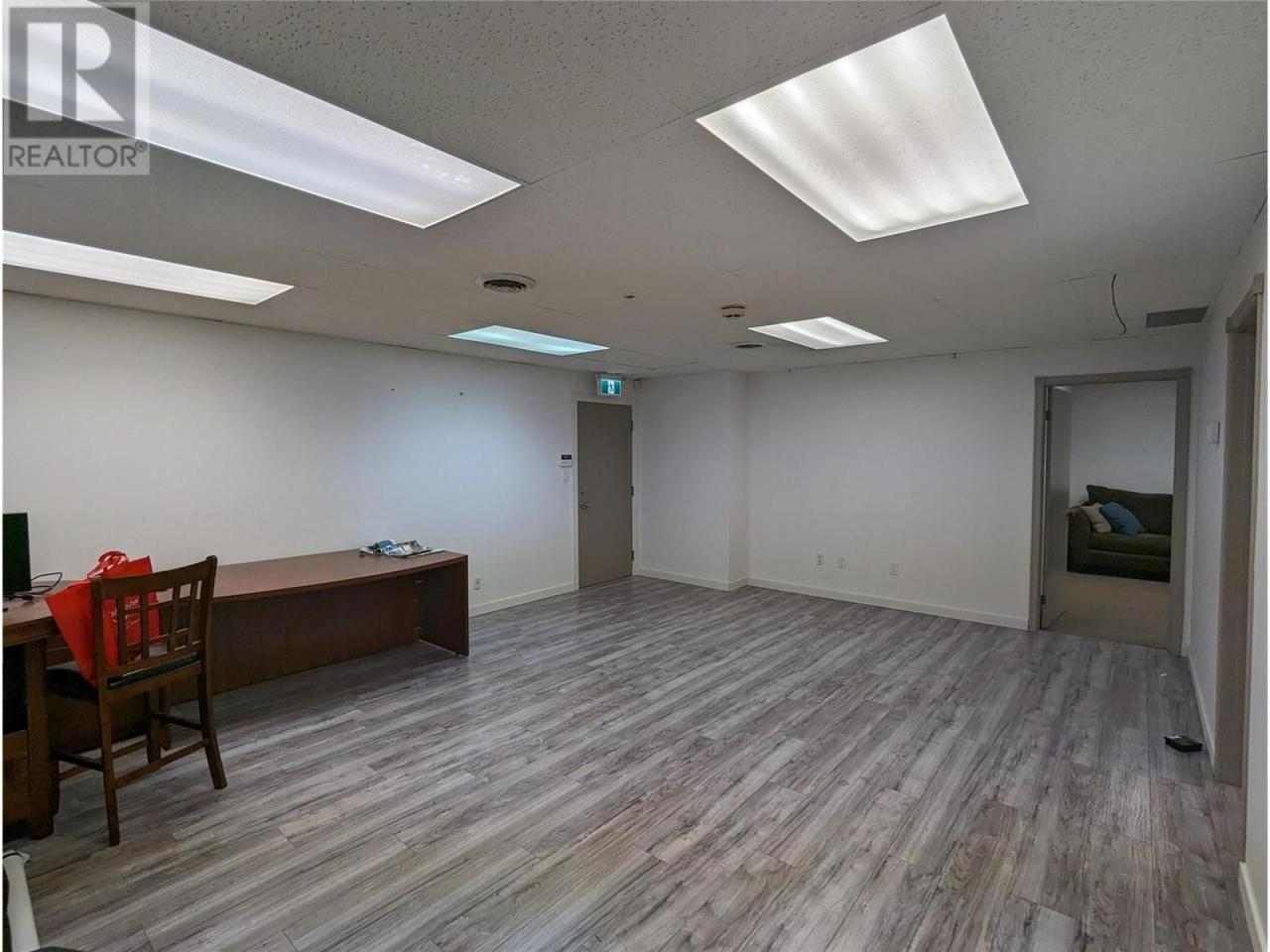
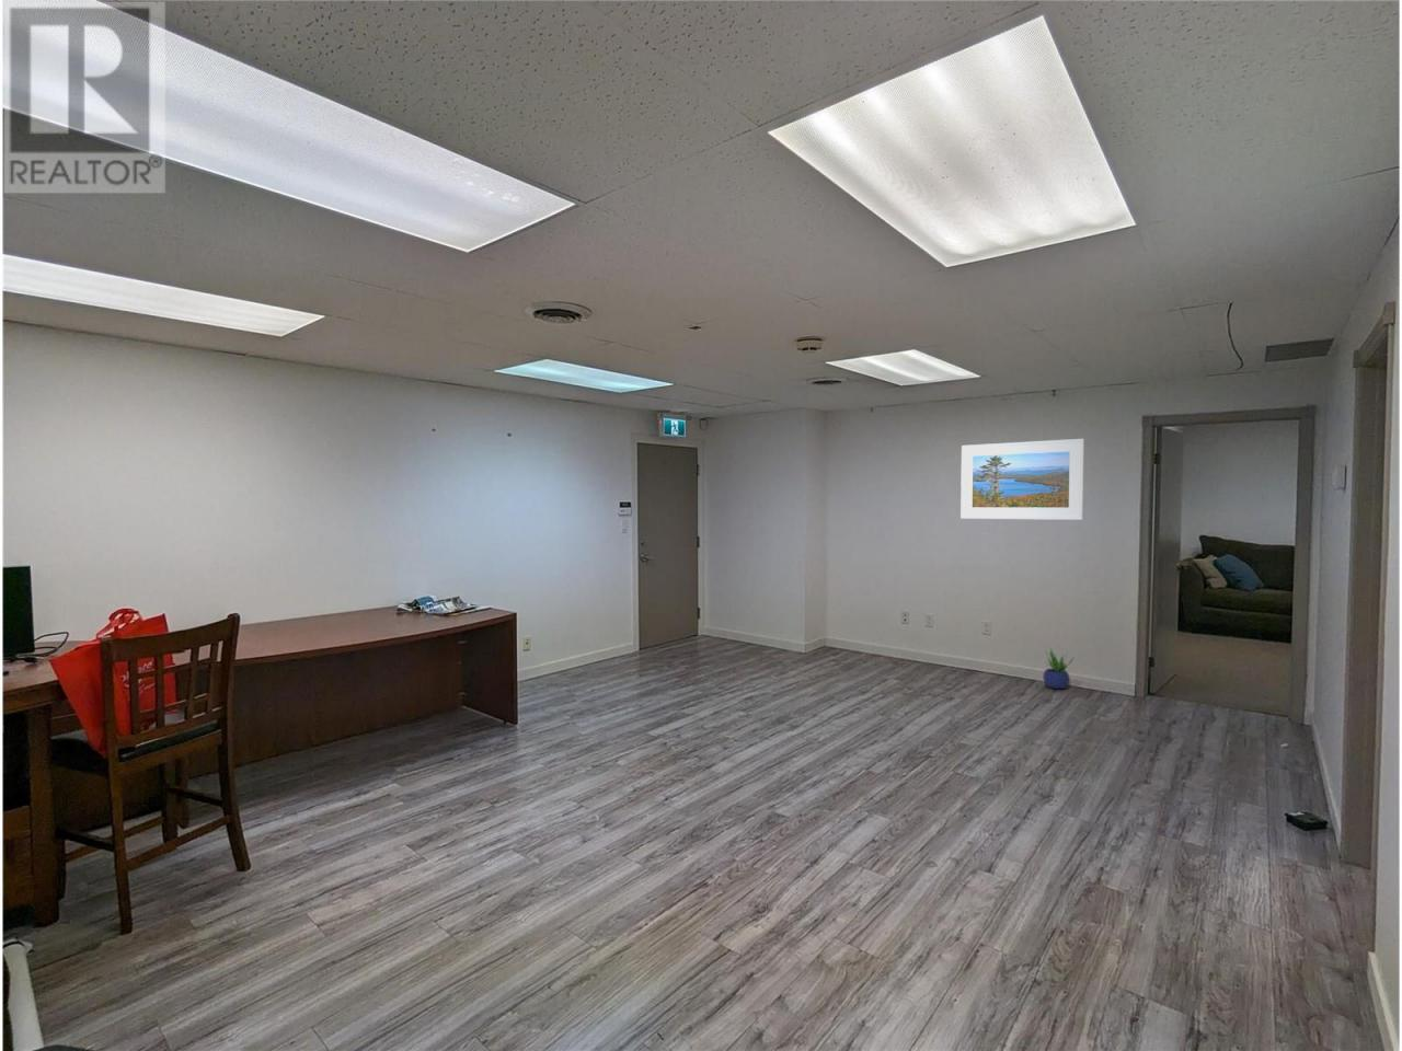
+ potted plant (1058, 668)
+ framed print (1019, 480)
